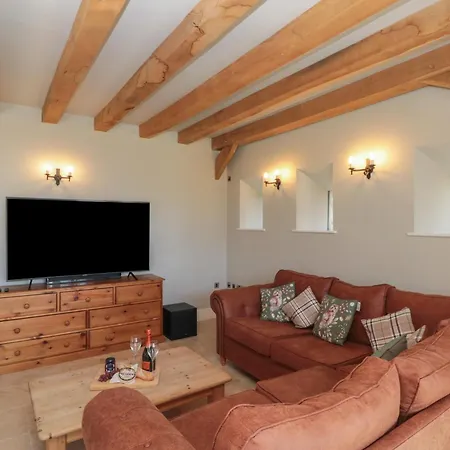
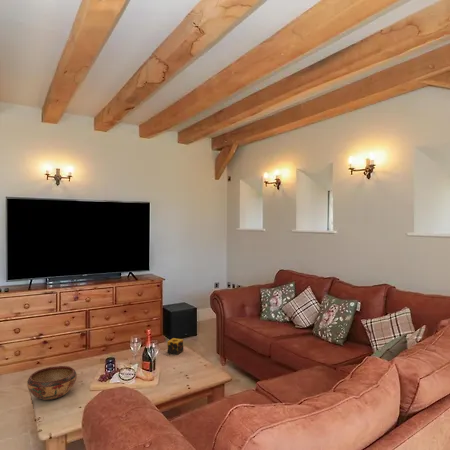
+ decorative bowl (52, 383)
+ candle (175, 346)
